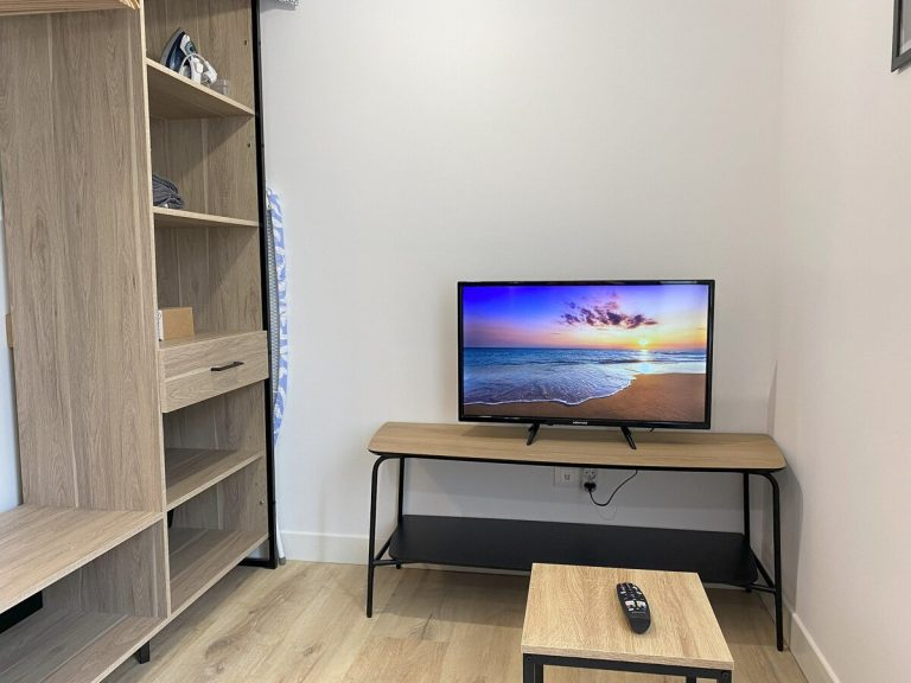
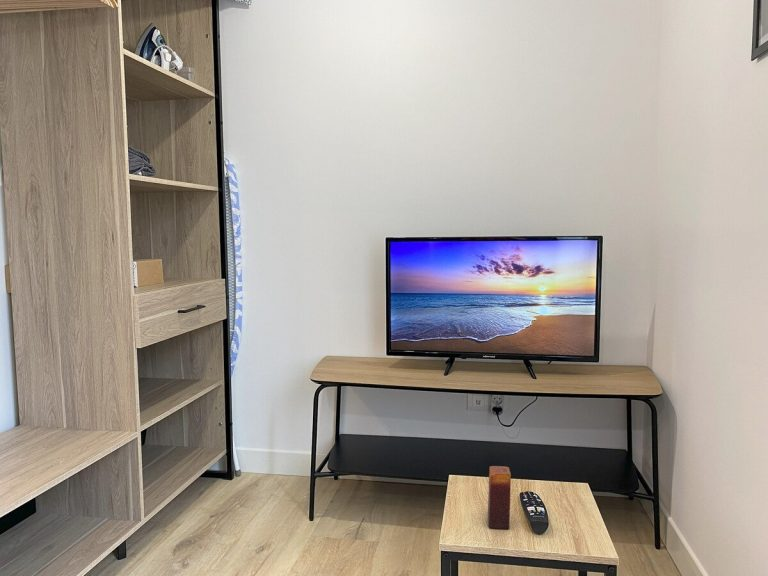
+ candle (498, 496)
